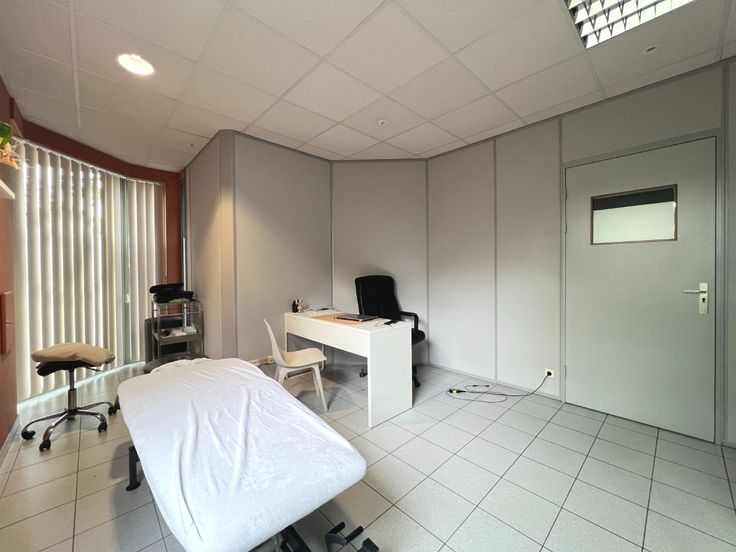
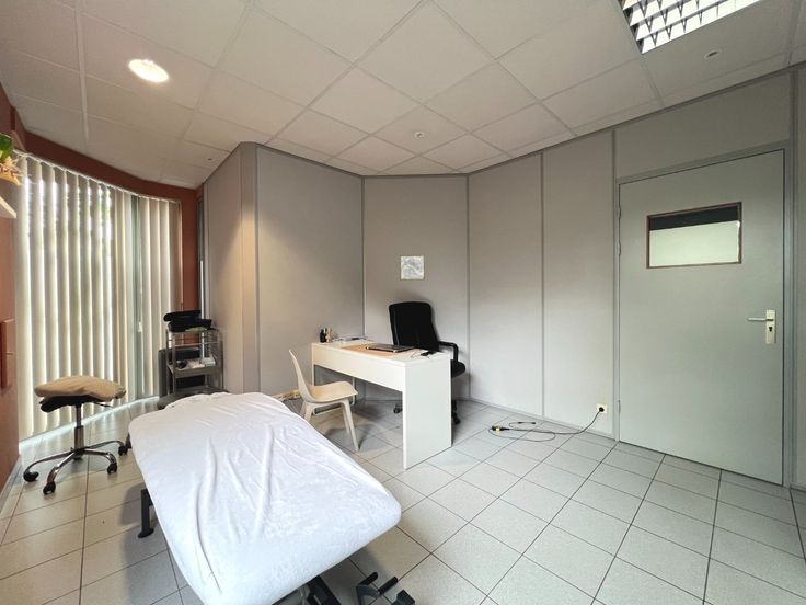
+ wall art (412, 267)
